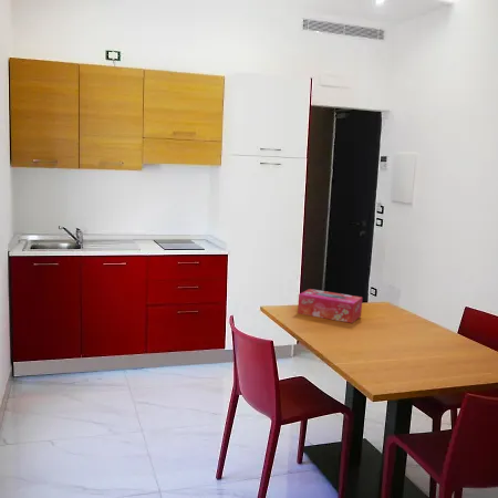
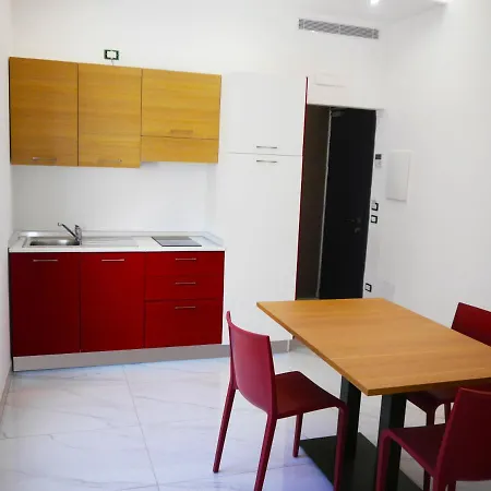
- tissue box (330, 304)
